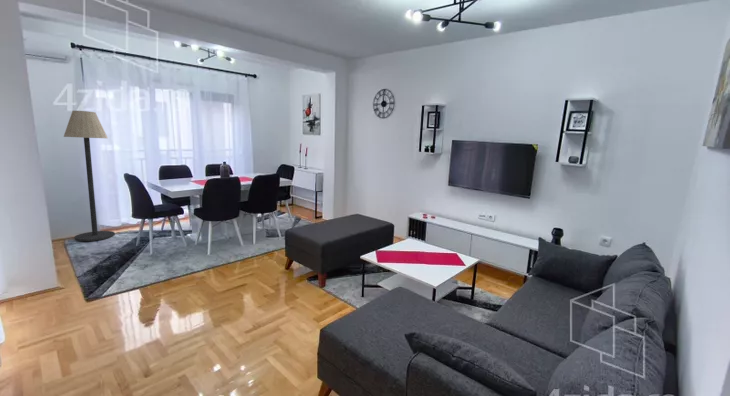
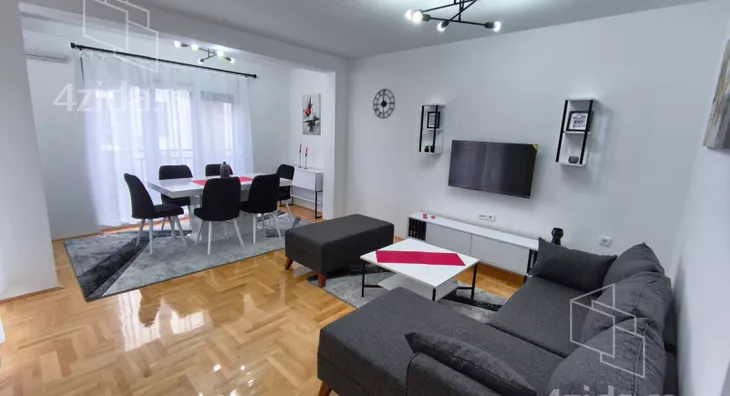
- floor lamp (89, 175)
